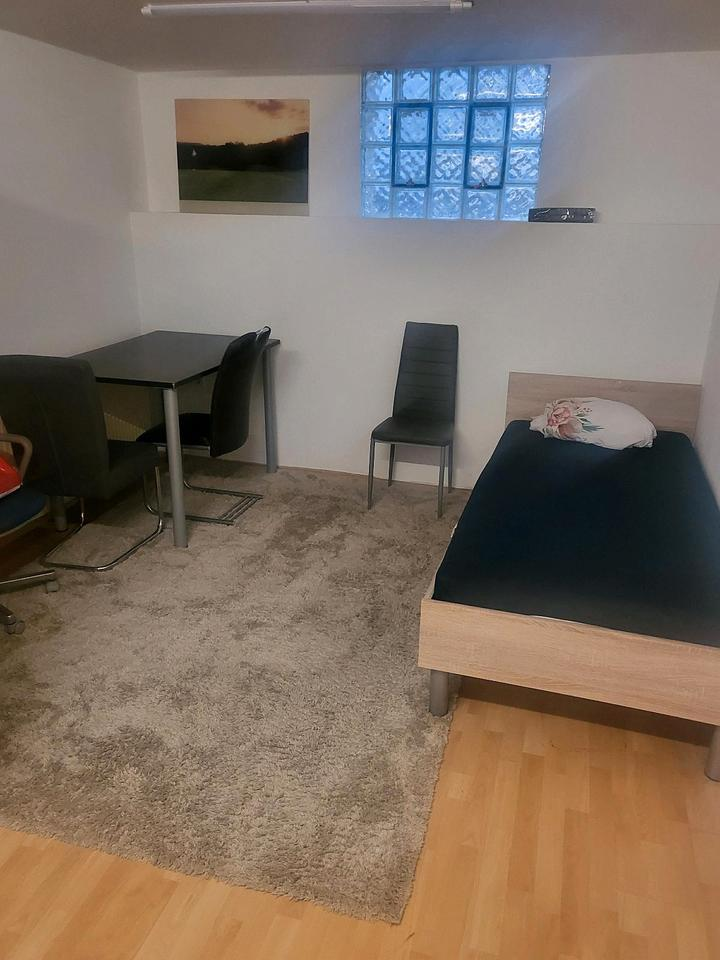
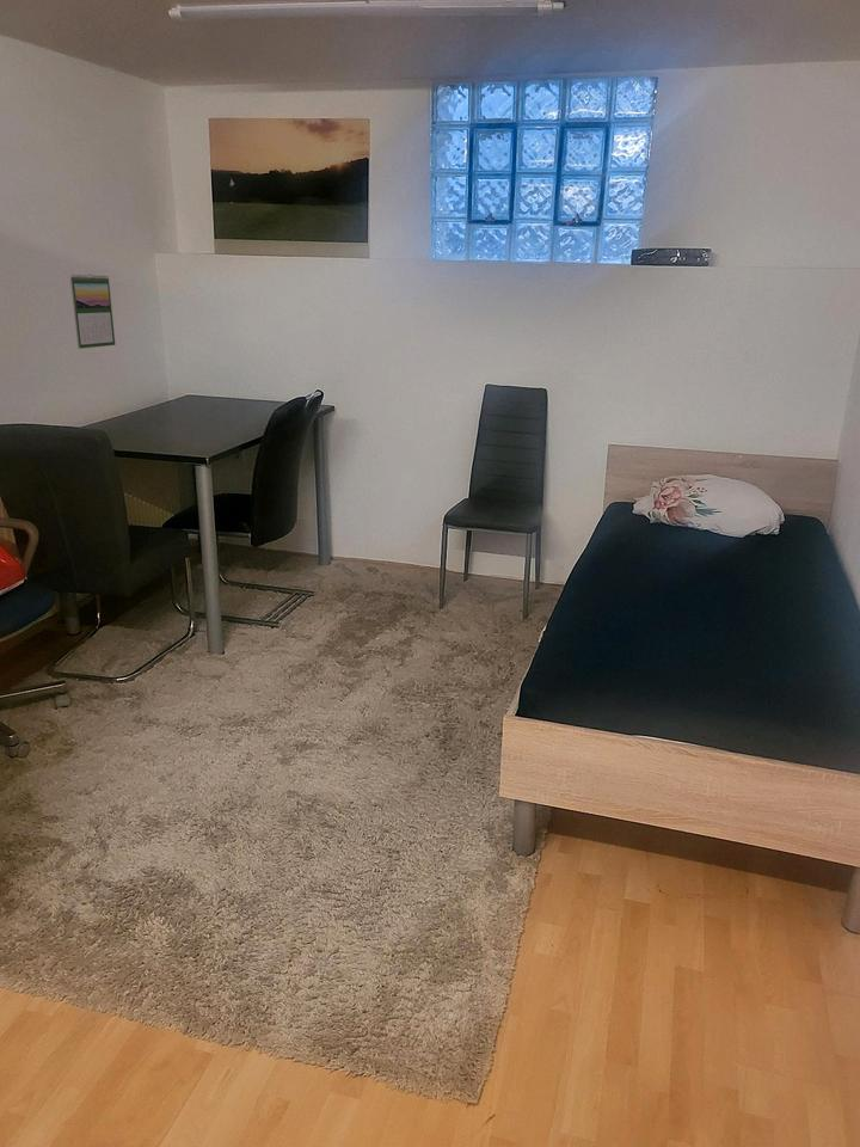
+ calendar (93, 311)
